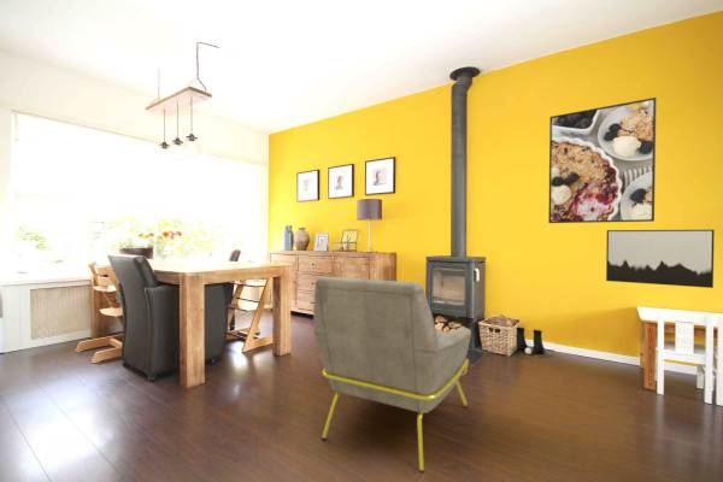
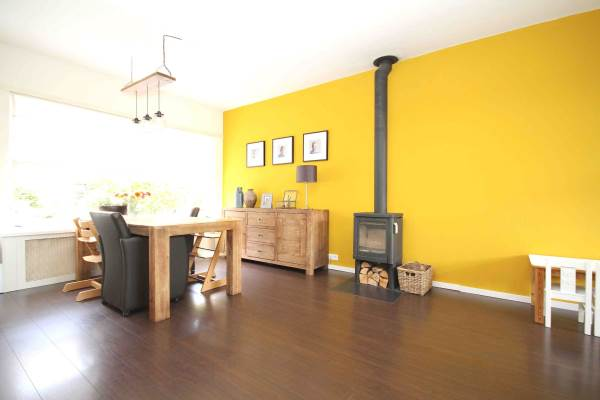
- armchair (393, 347)
- boots (534, 339)
- wall art (656, 257)
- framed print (598, 165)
